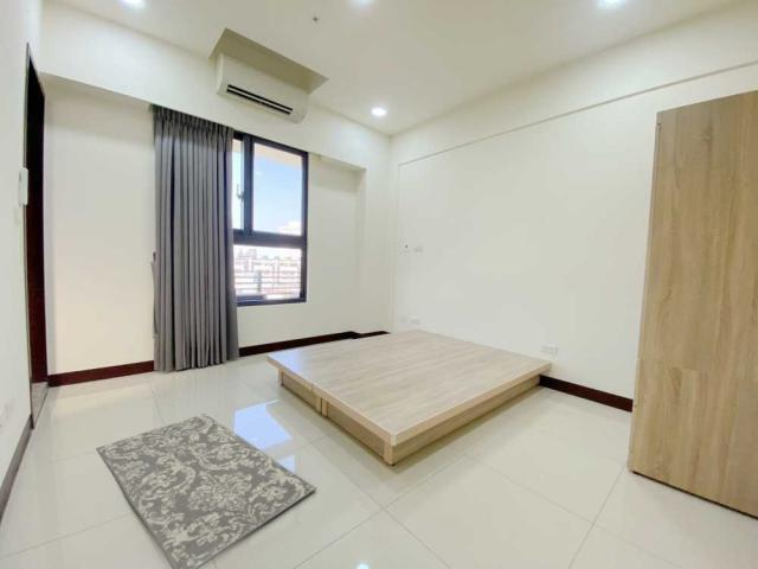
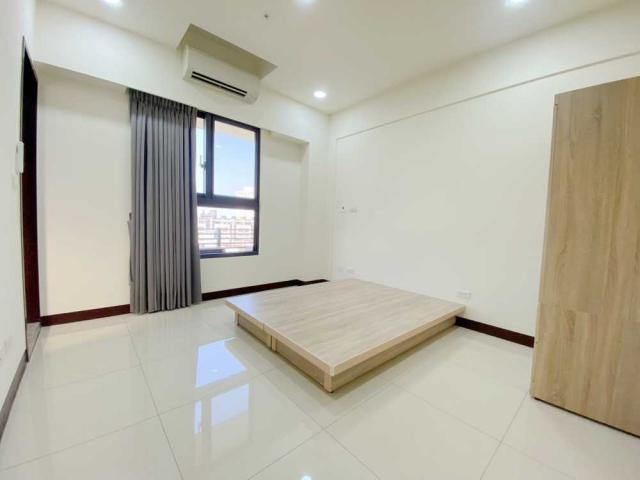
- rug (197, 466)
